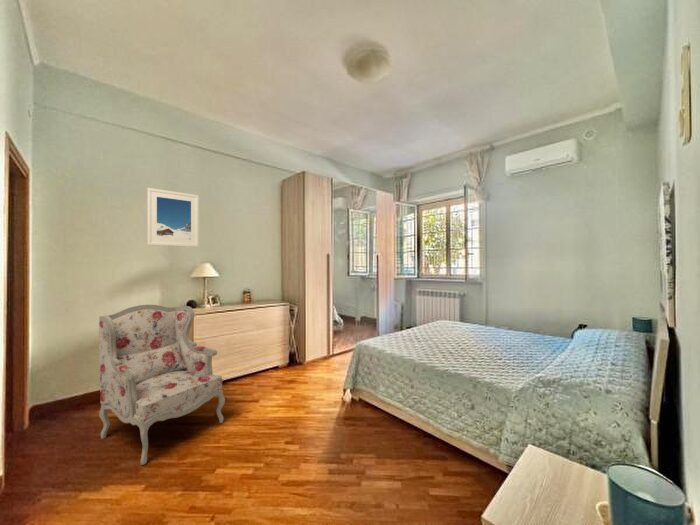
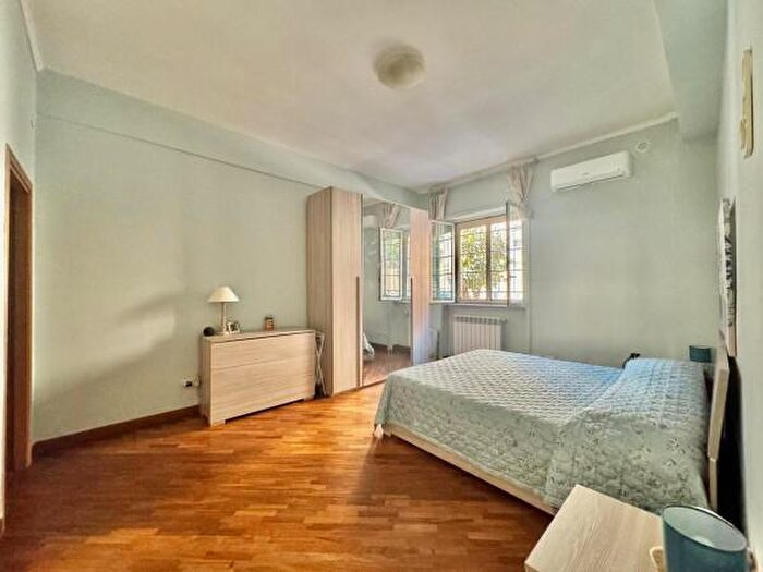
- armchair (163, 368)
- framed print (174, 218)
